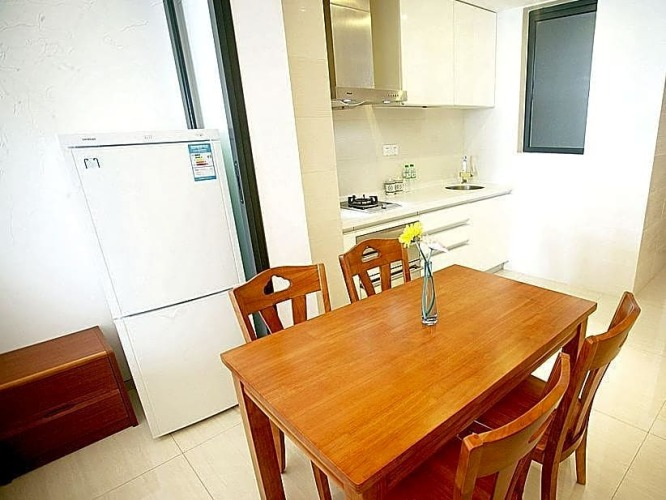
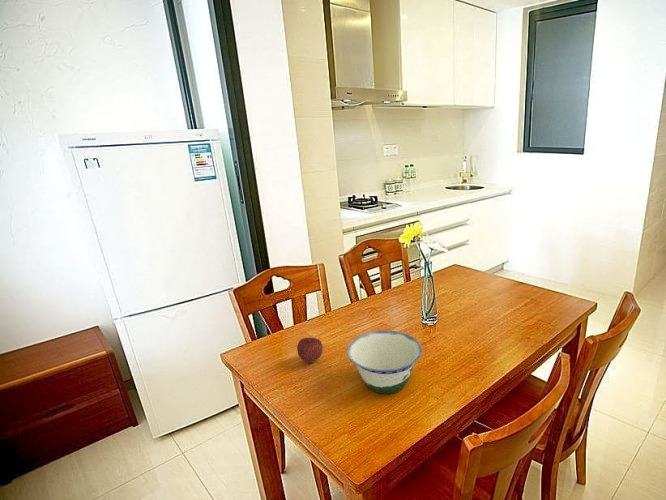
+ fruit (309, 350)
+ bowl (386, 365)
